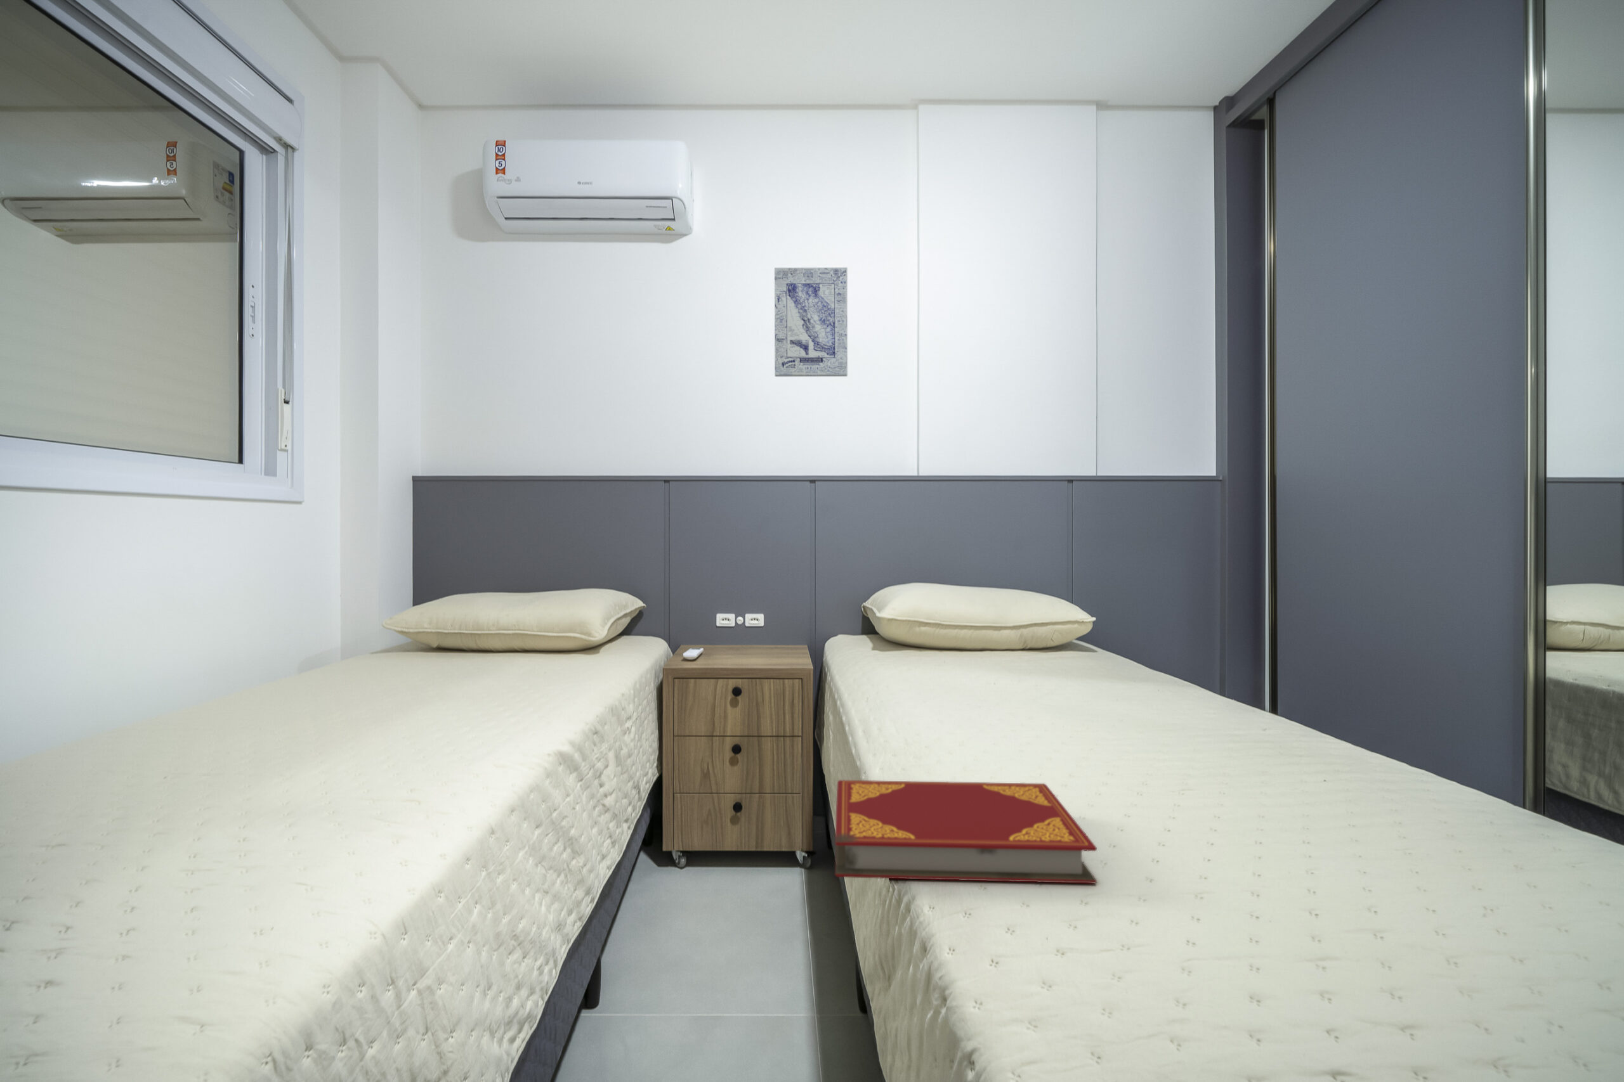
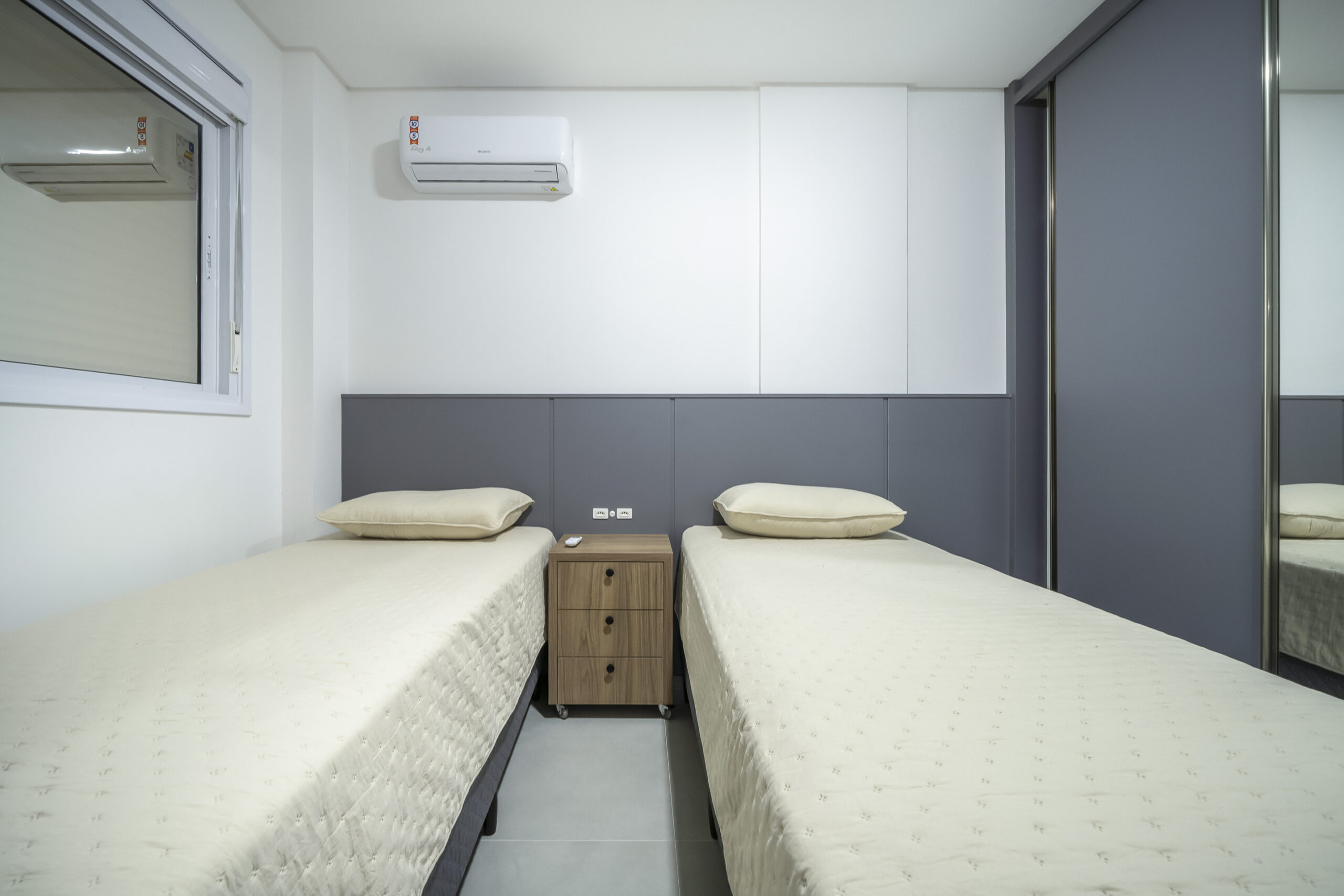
- hardback book (951, 825)
- wall art (811, 322)
